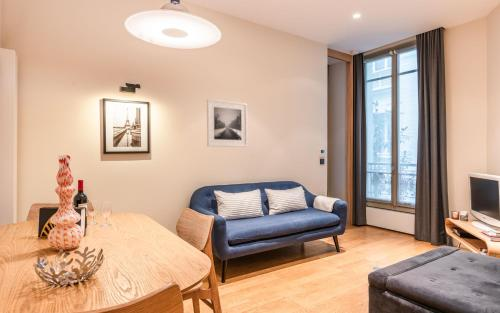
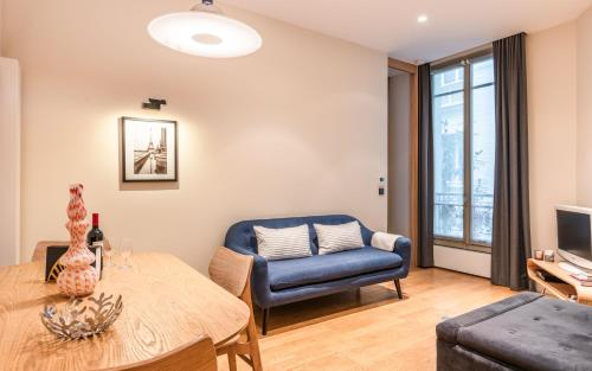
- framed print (227, 124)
